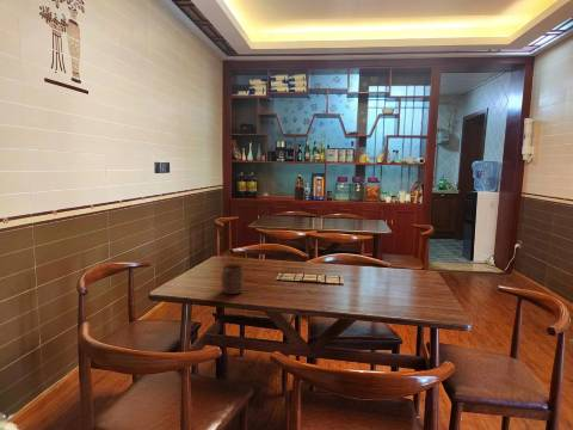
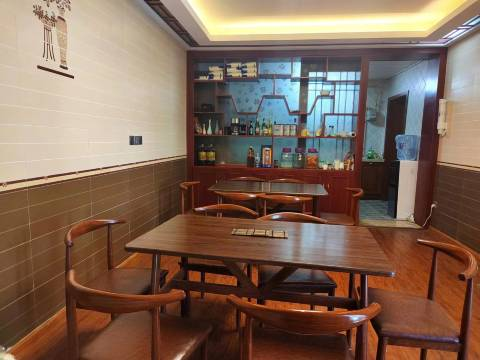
- cup (232, 280)
